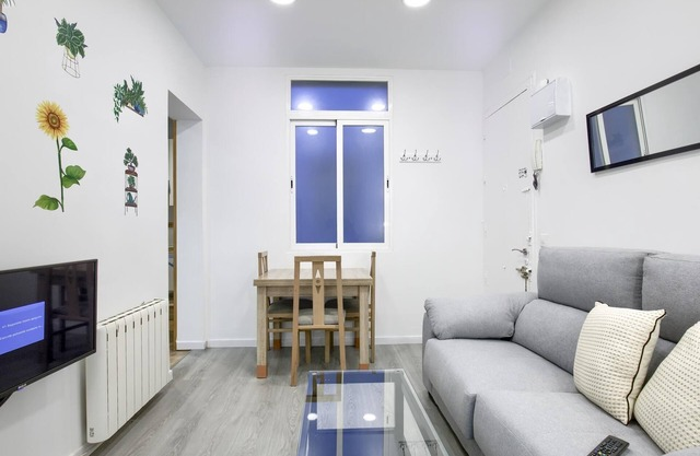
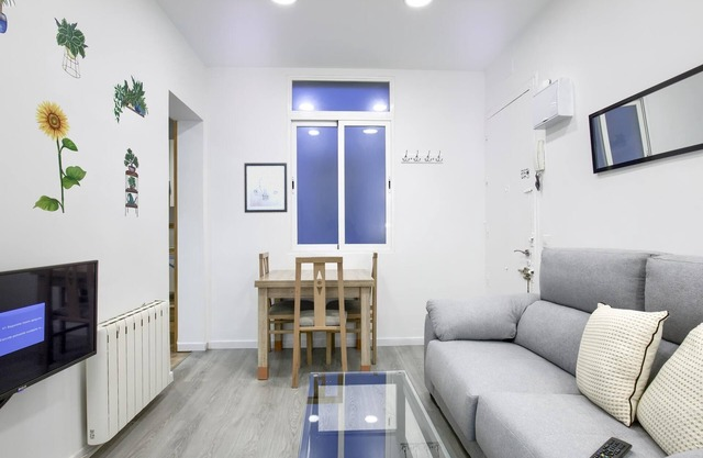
+ wall art (266, 187)
